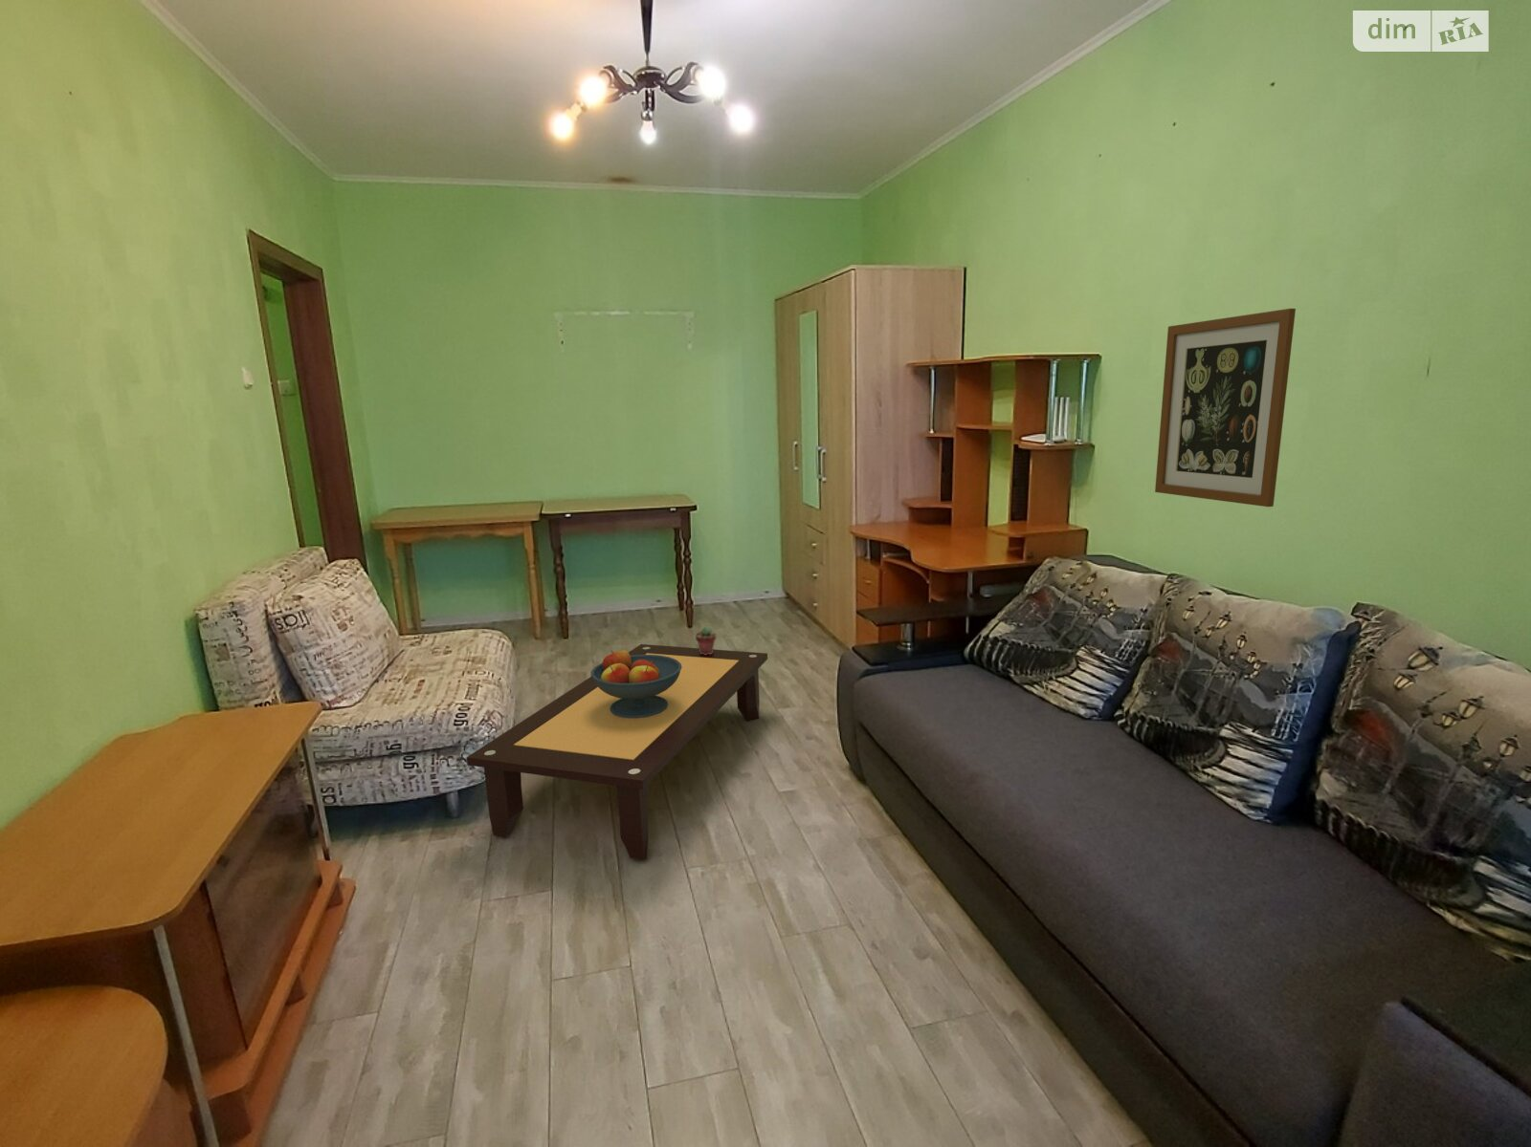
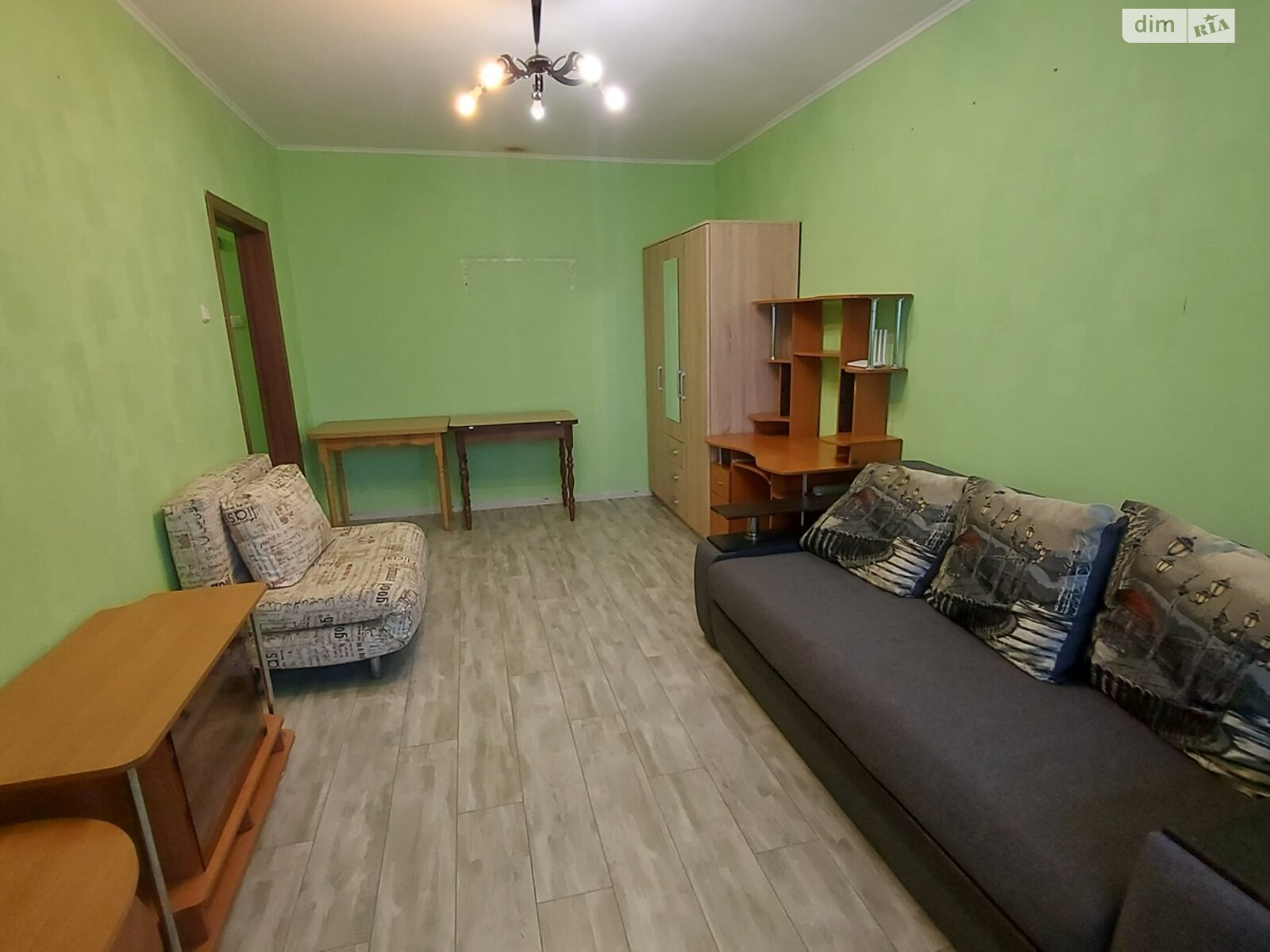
- fruit bowl (638, 681)
- coffee table (643, 733)
- potted succulent (705, 639)
- wall art (1218, 410)
